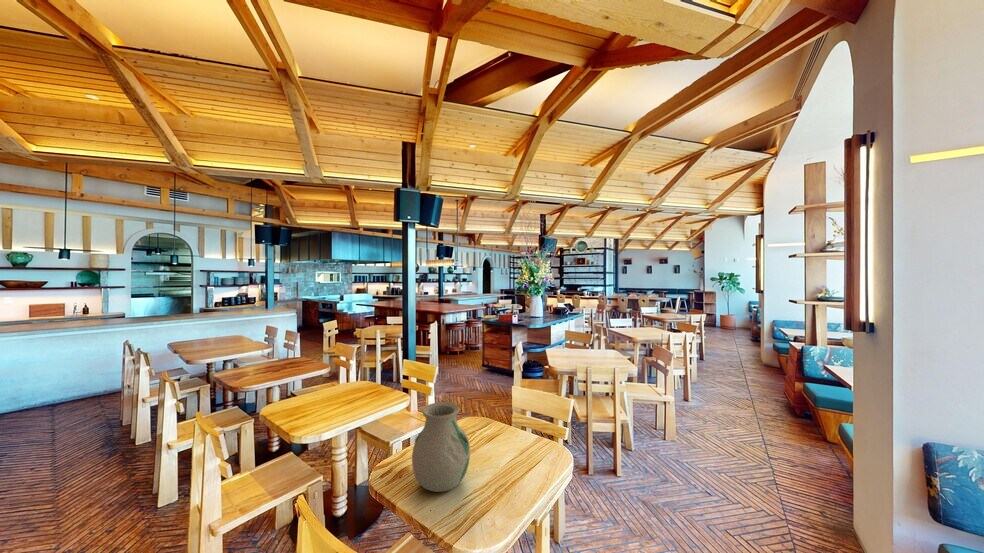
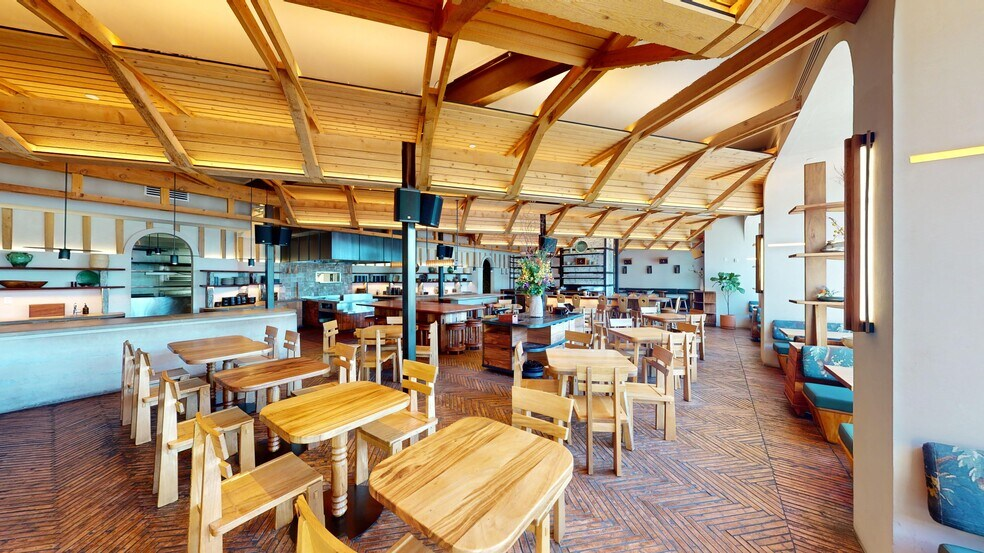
- vase (440, 445)
